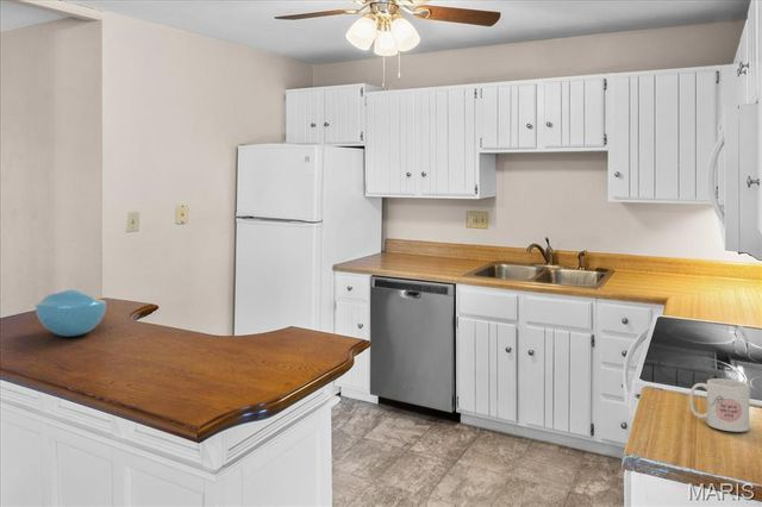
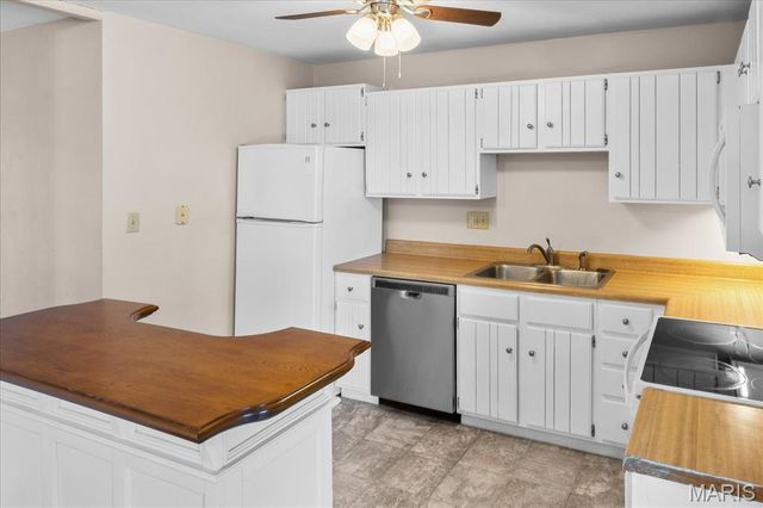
- mug (718, 402)
- bowl (71, 313)
